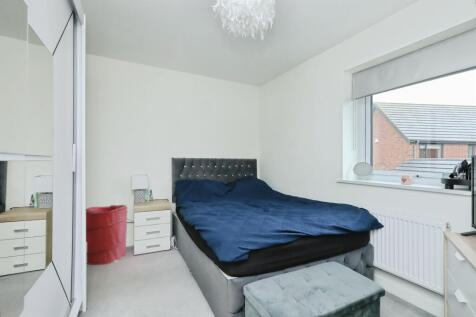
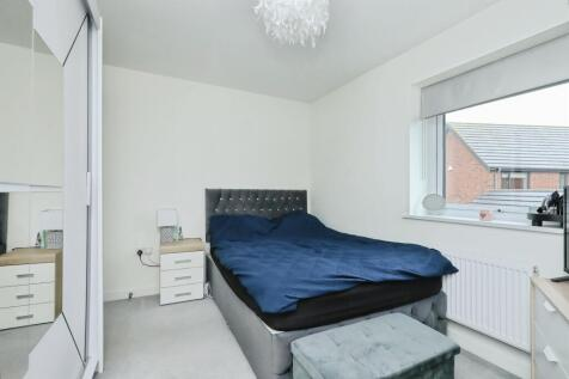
- laundry hamper (106, 231)
